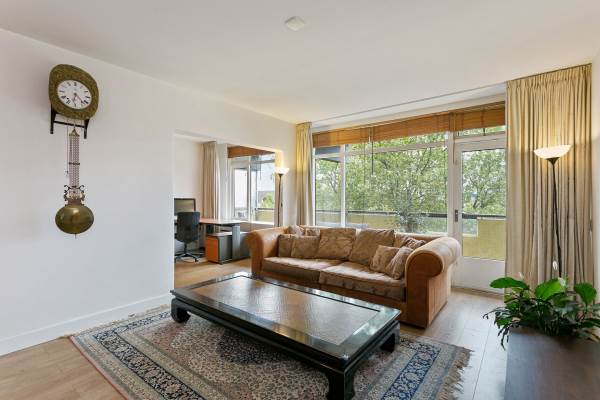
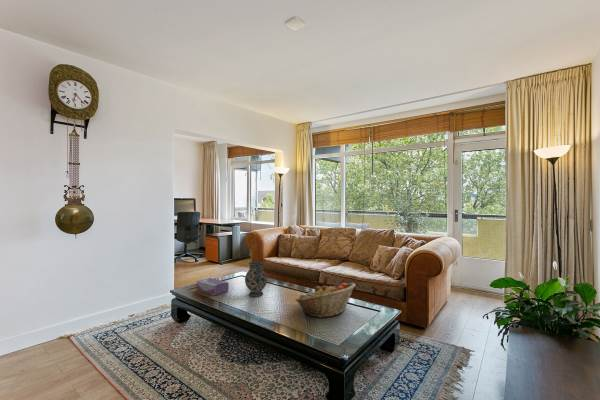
+ fruit basket (326, 296)
+ tissue box (212, 285)
+ ewer (255, 278)
